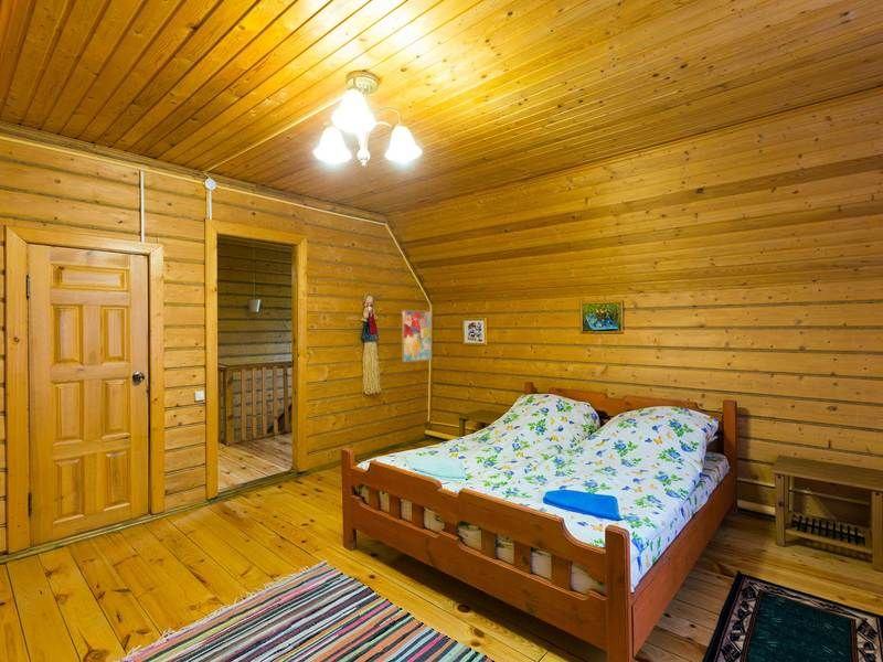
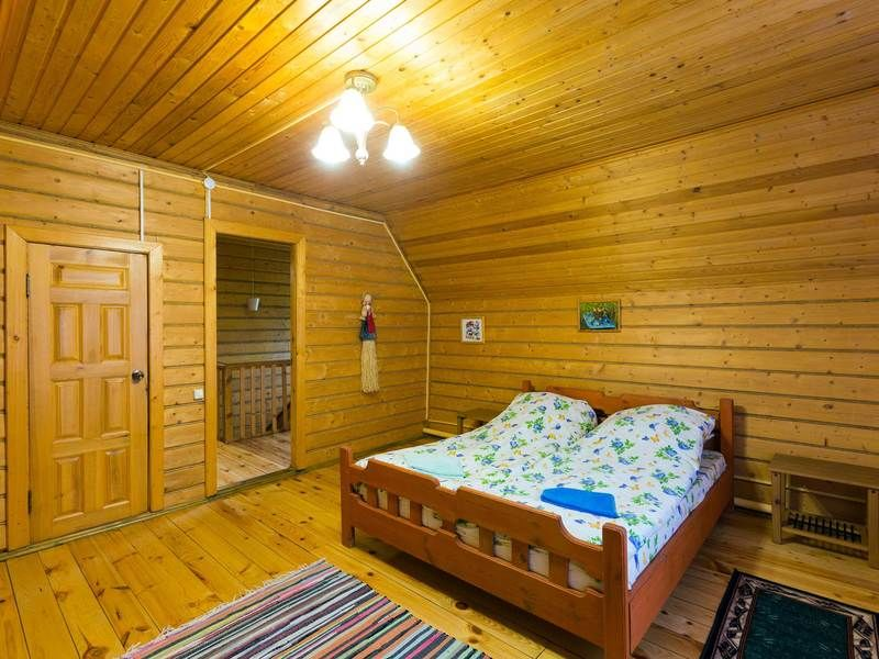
- wall art (416, 335)
